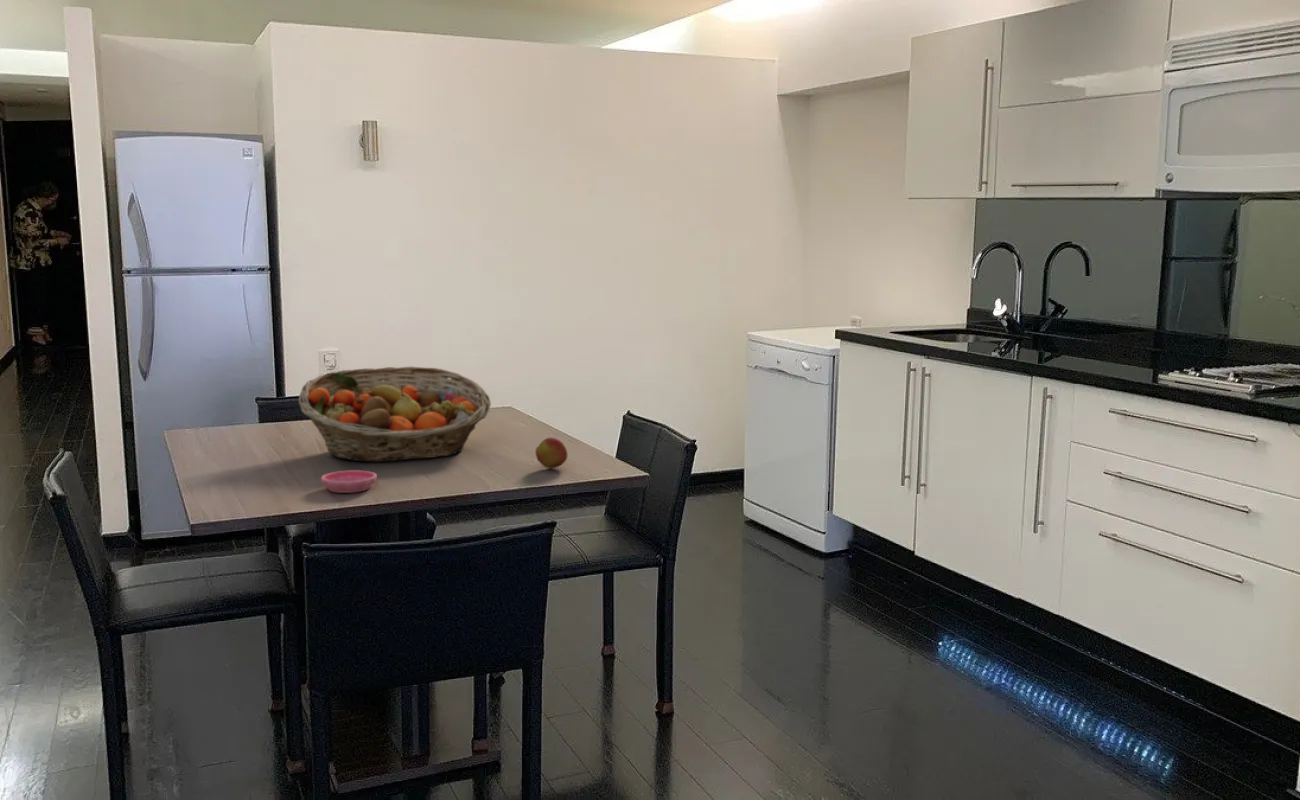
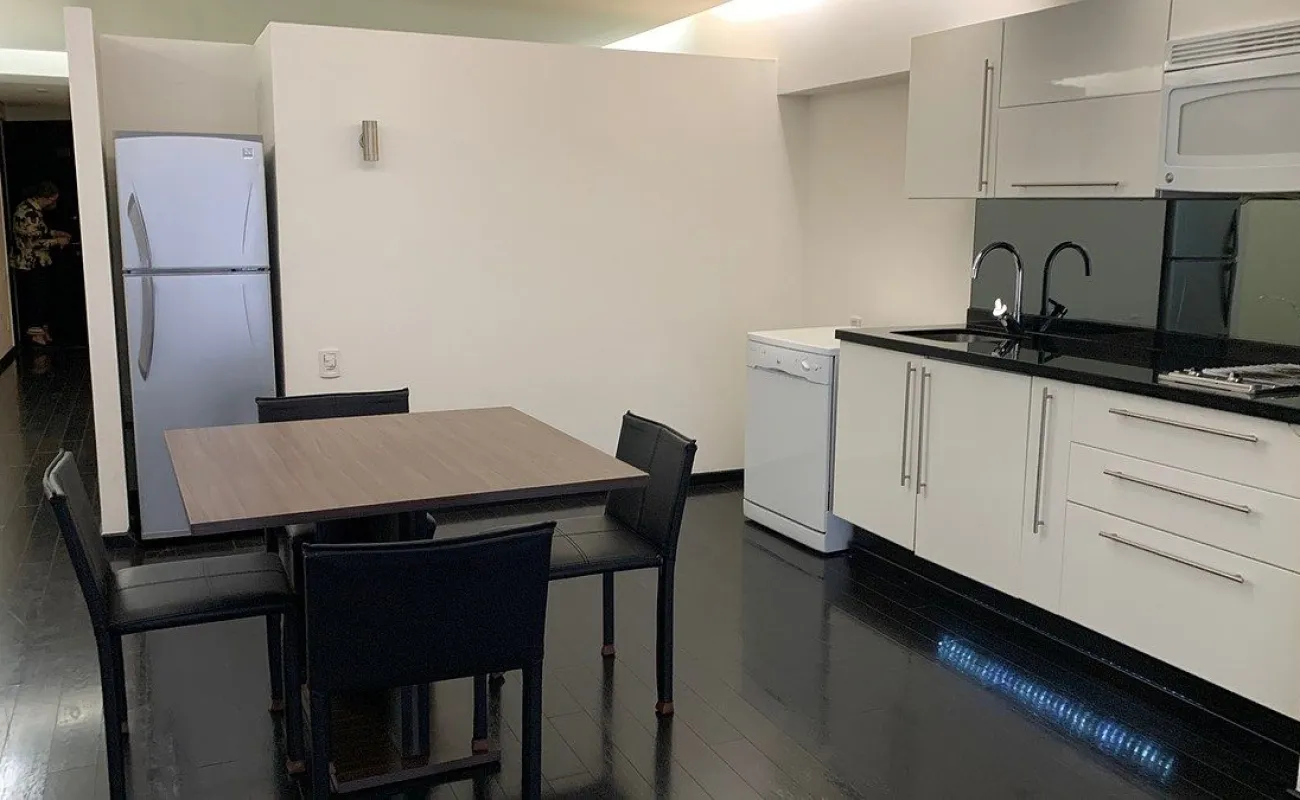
- saucer (349, 482)
- apple (551, 453)
- fruit basket (396, 412)
